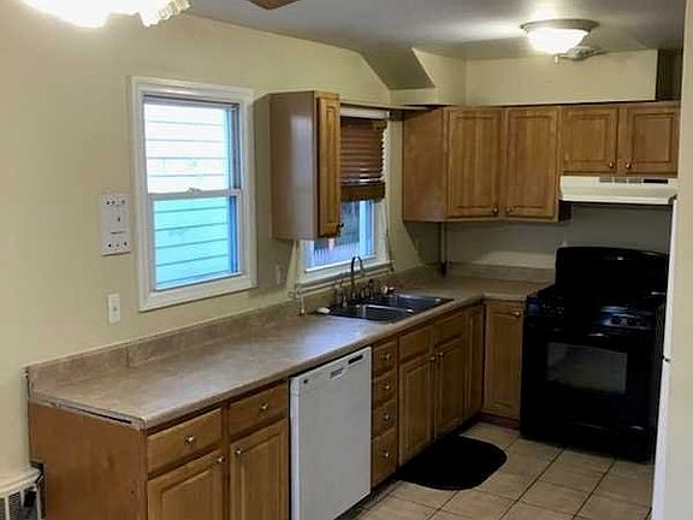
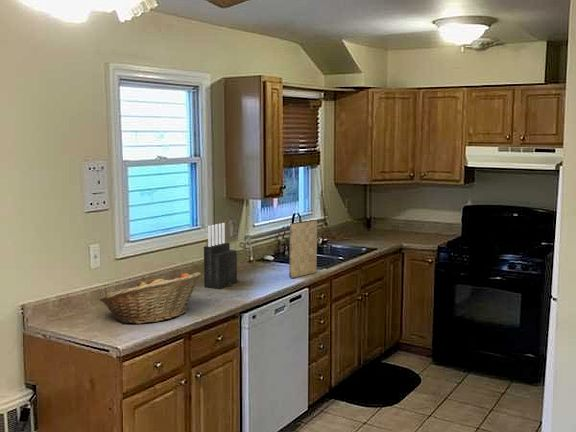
+ knife block (222, 255)
+ fruit basket (152, 294)
+ cutting board (303, 248)
